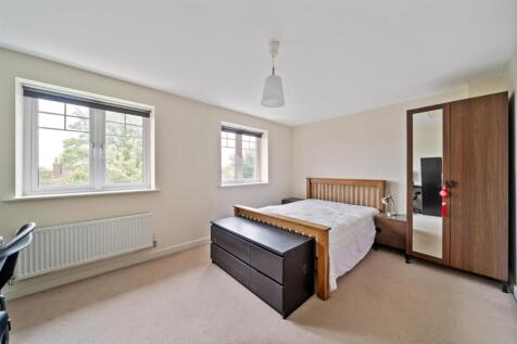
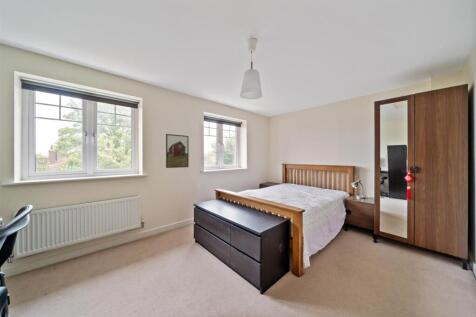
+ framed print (177, 151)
